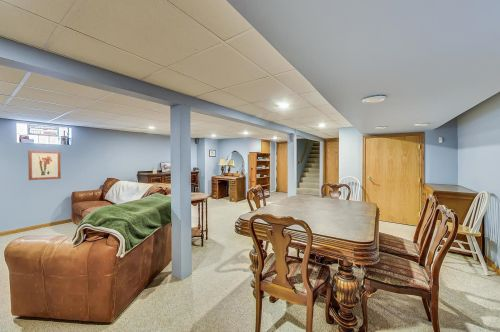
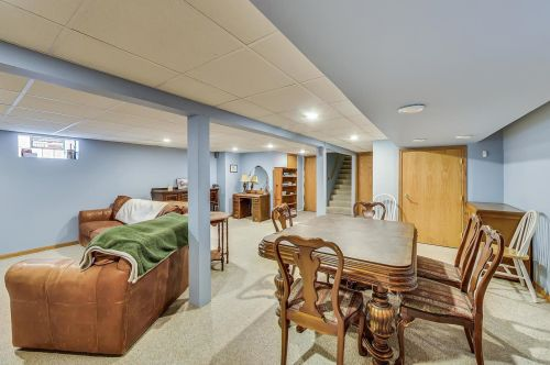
- wall art (45, 165)
